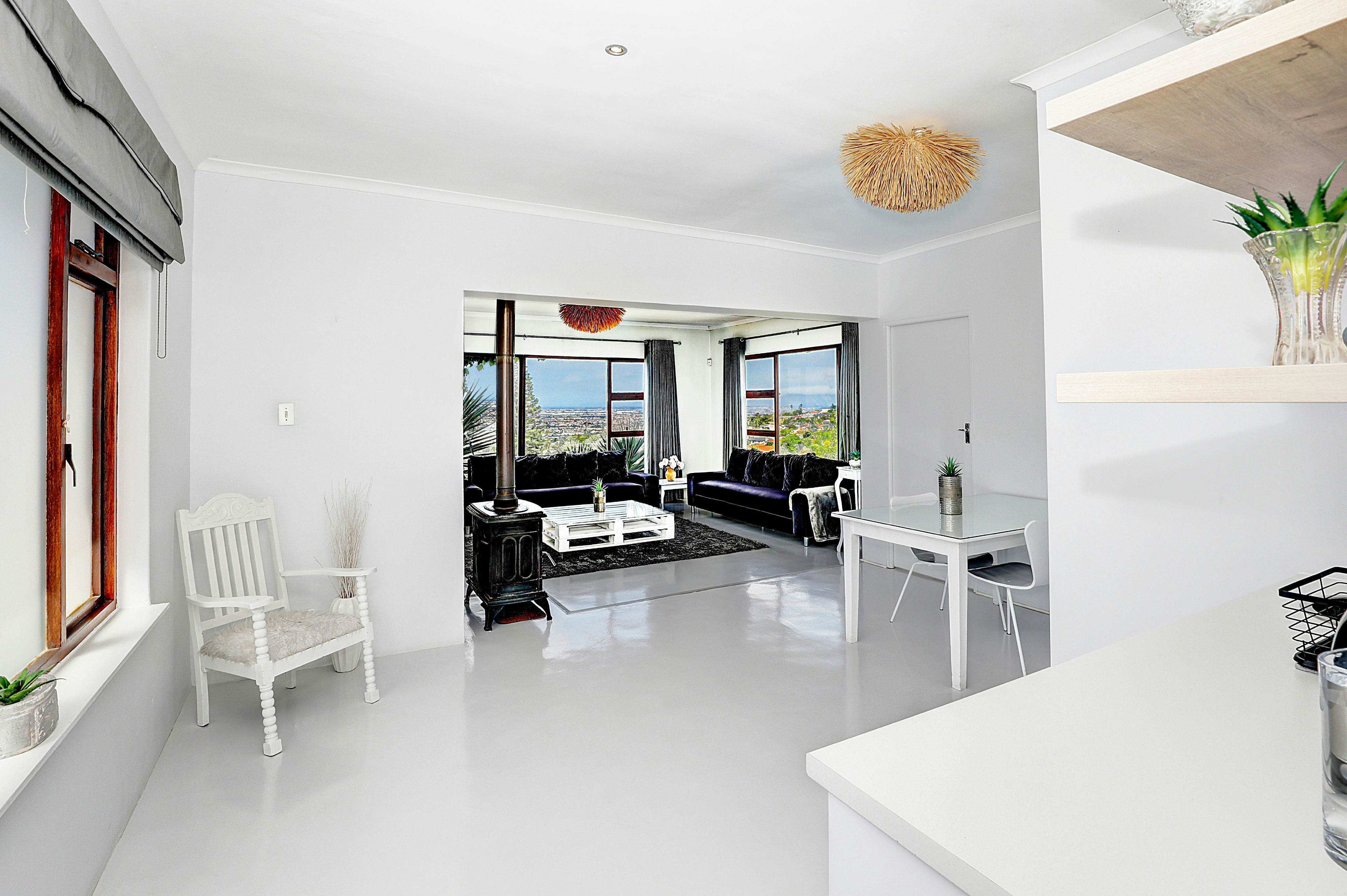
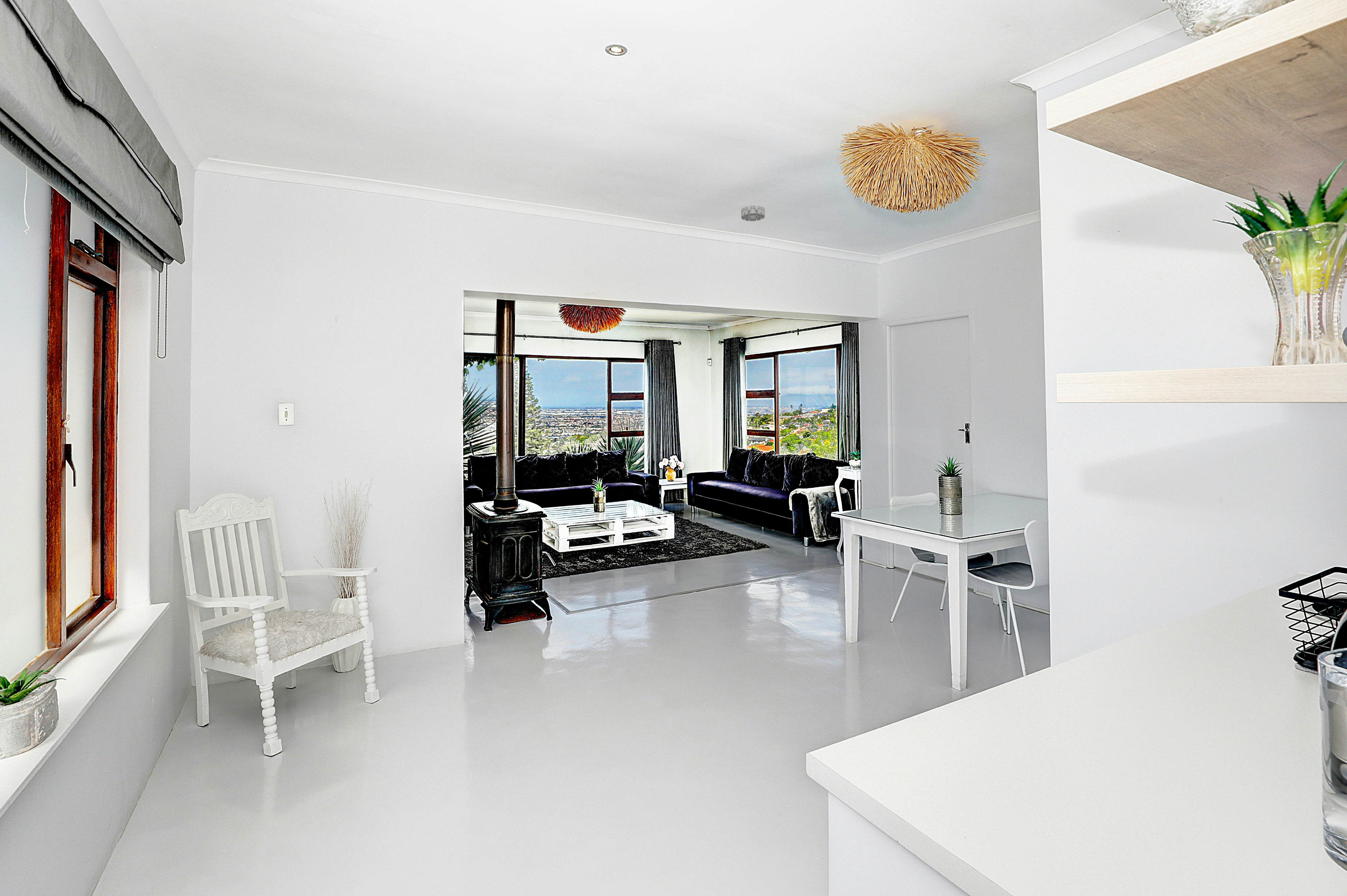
+ smoke detector (753, 213)
